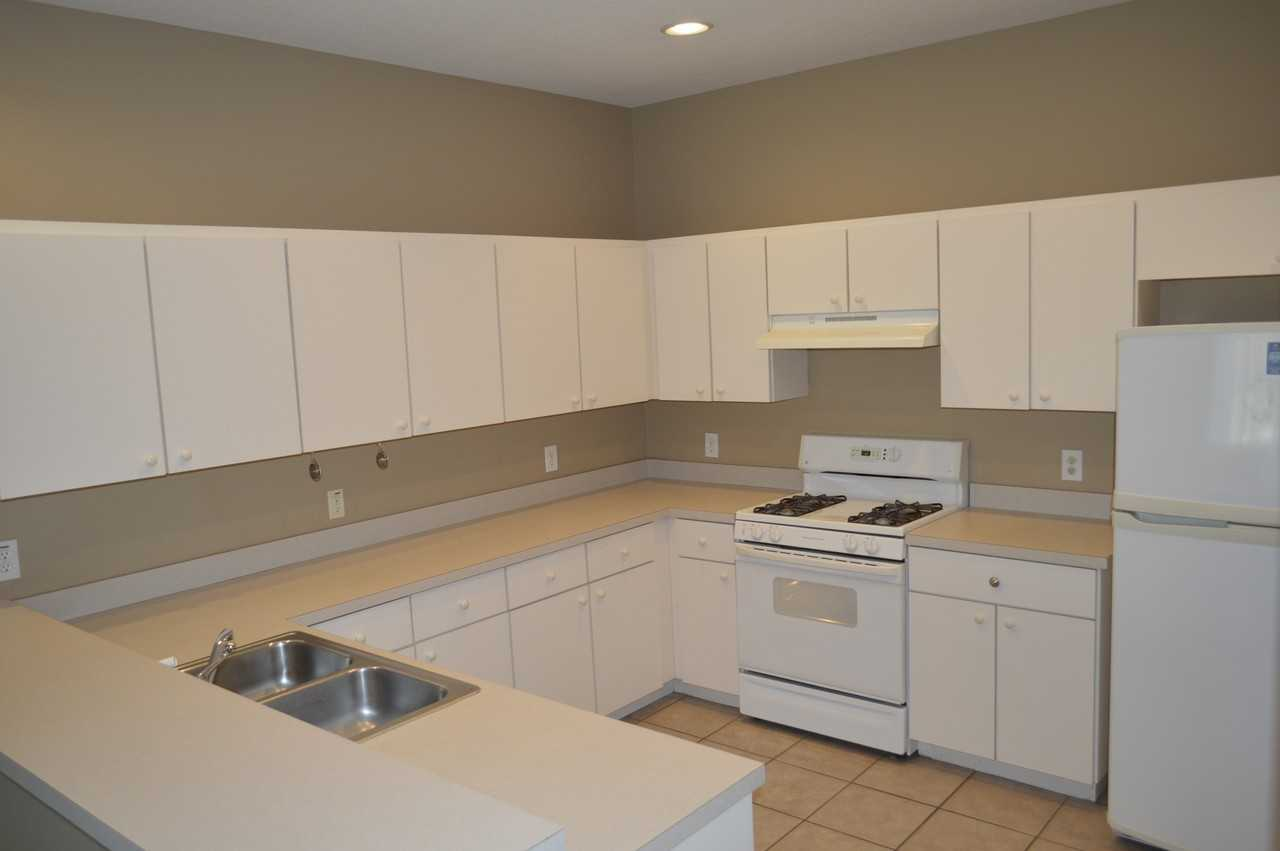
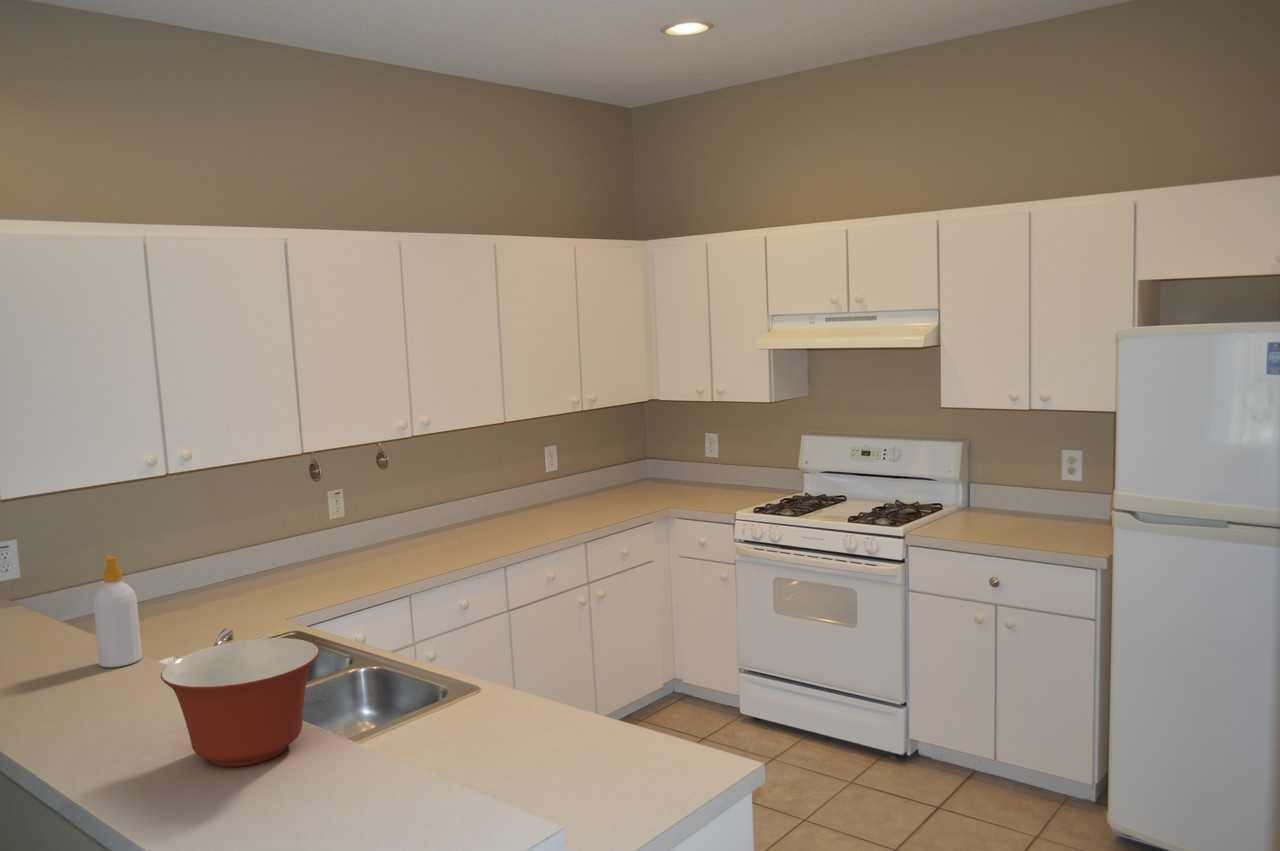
+ mixing bowl (245, 705)
+ soap bottle (115, 609)
